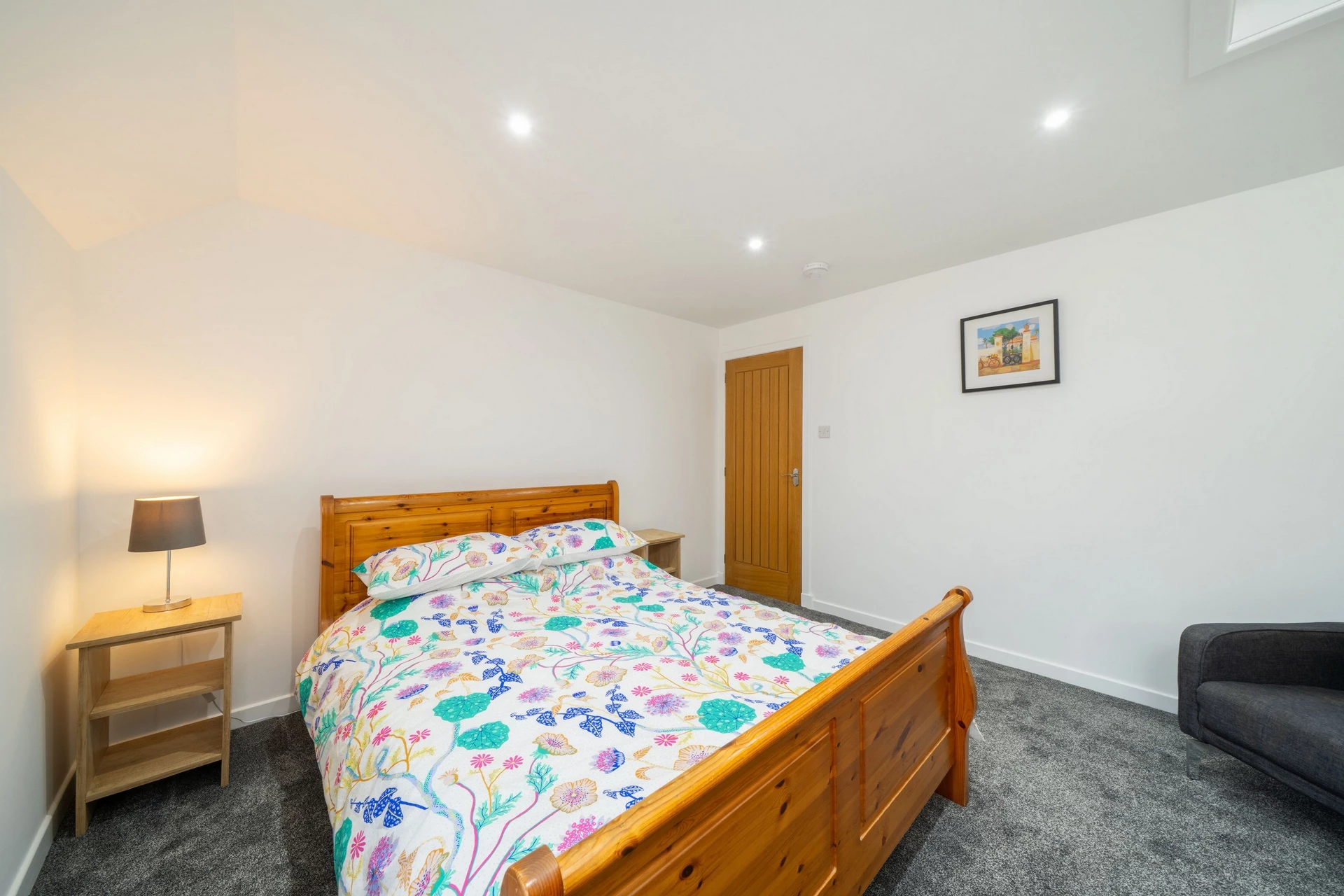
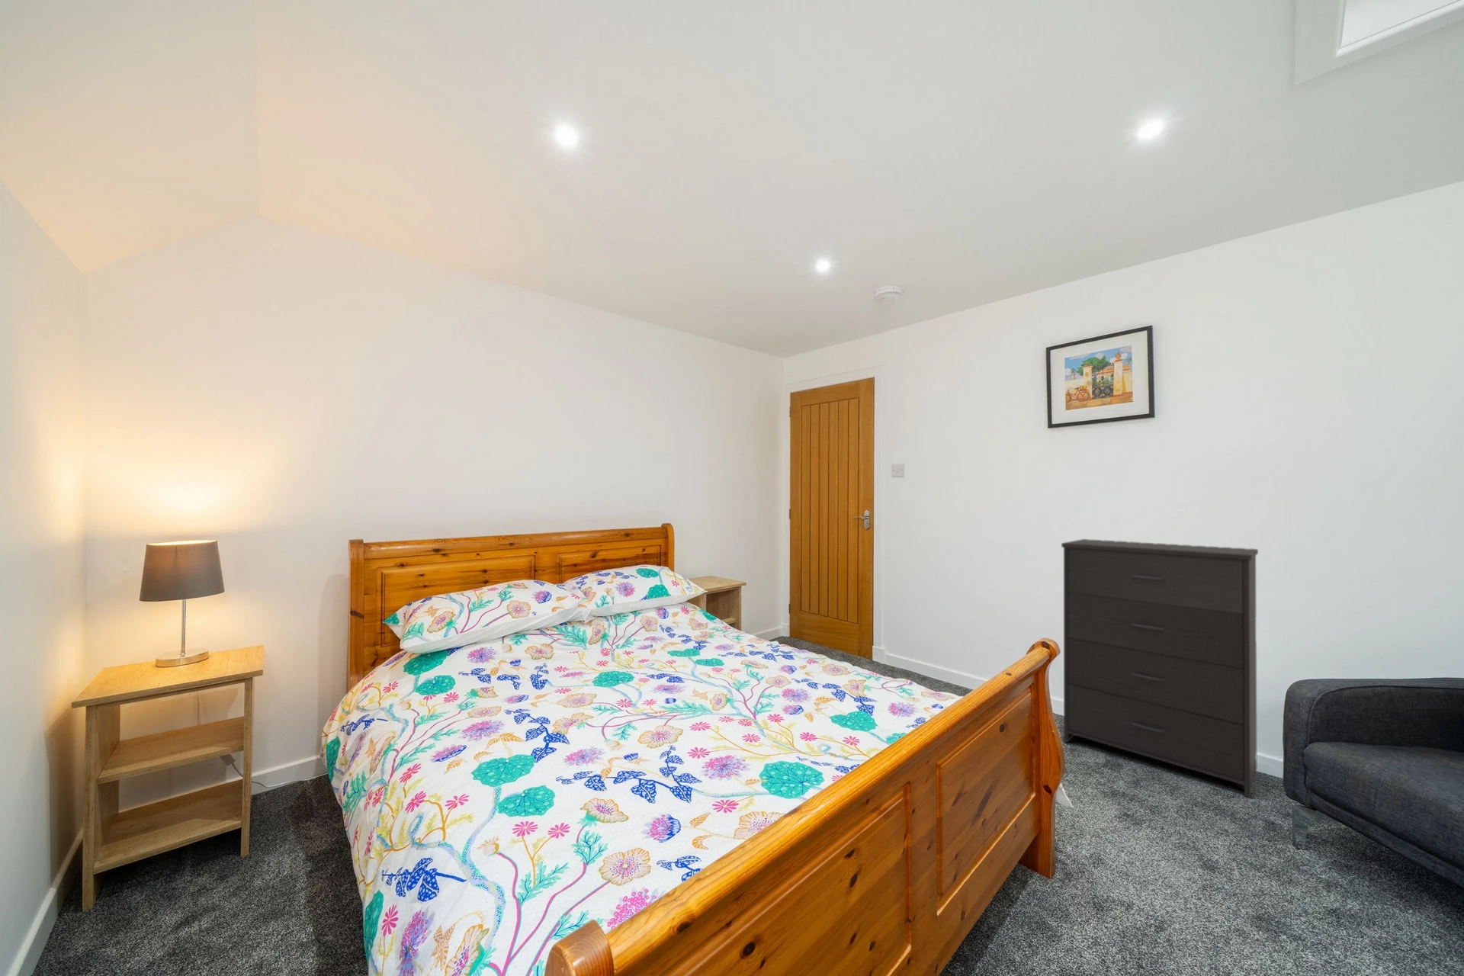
+ dresser (1155, 649)
